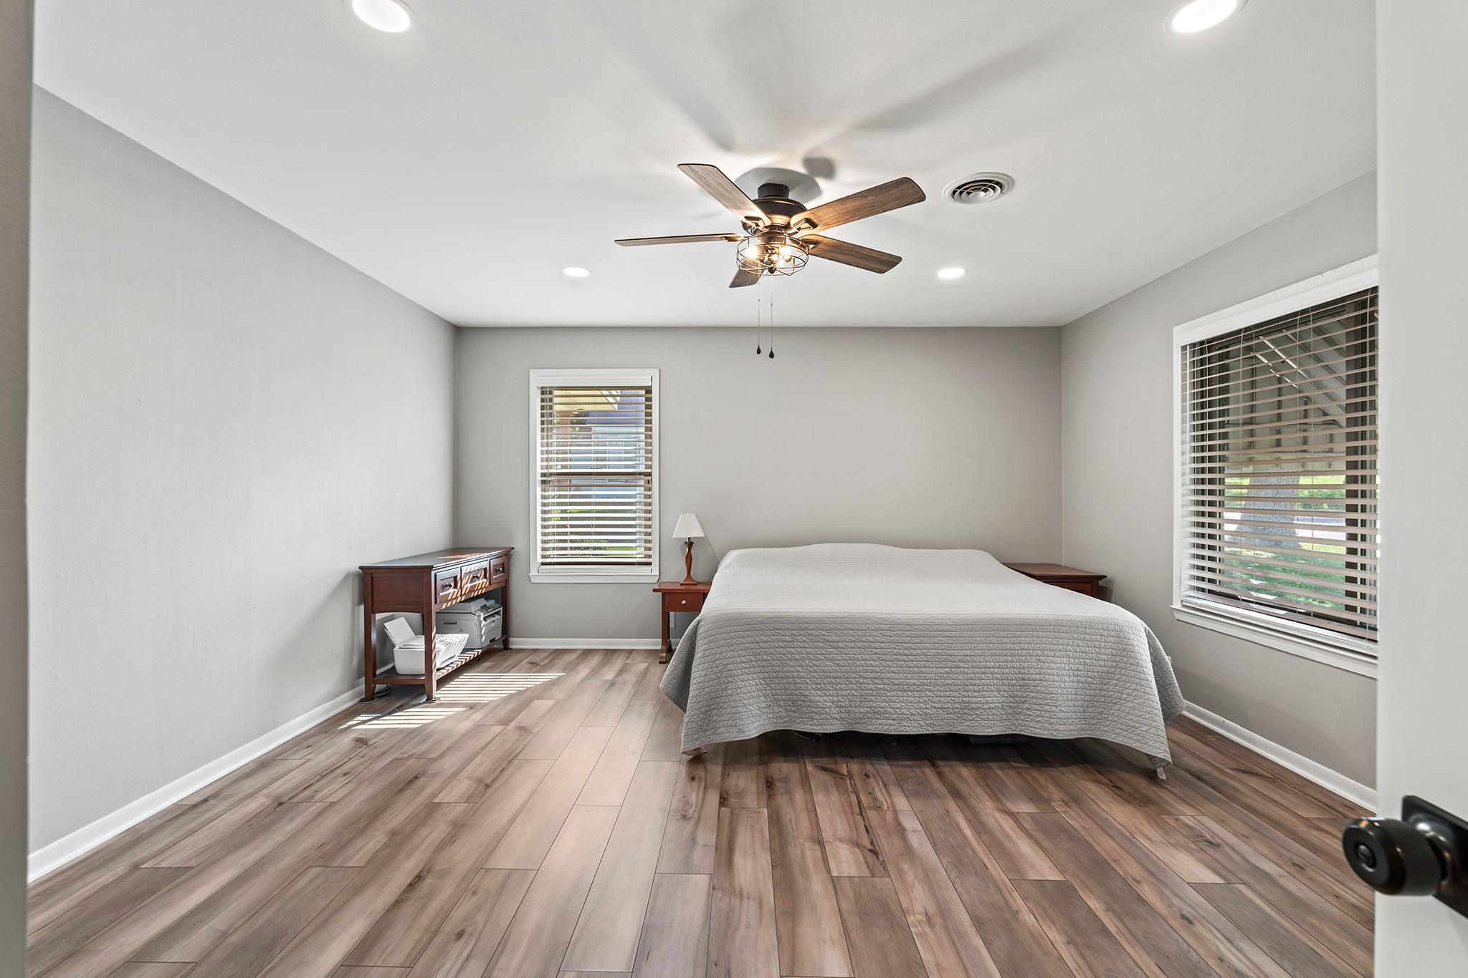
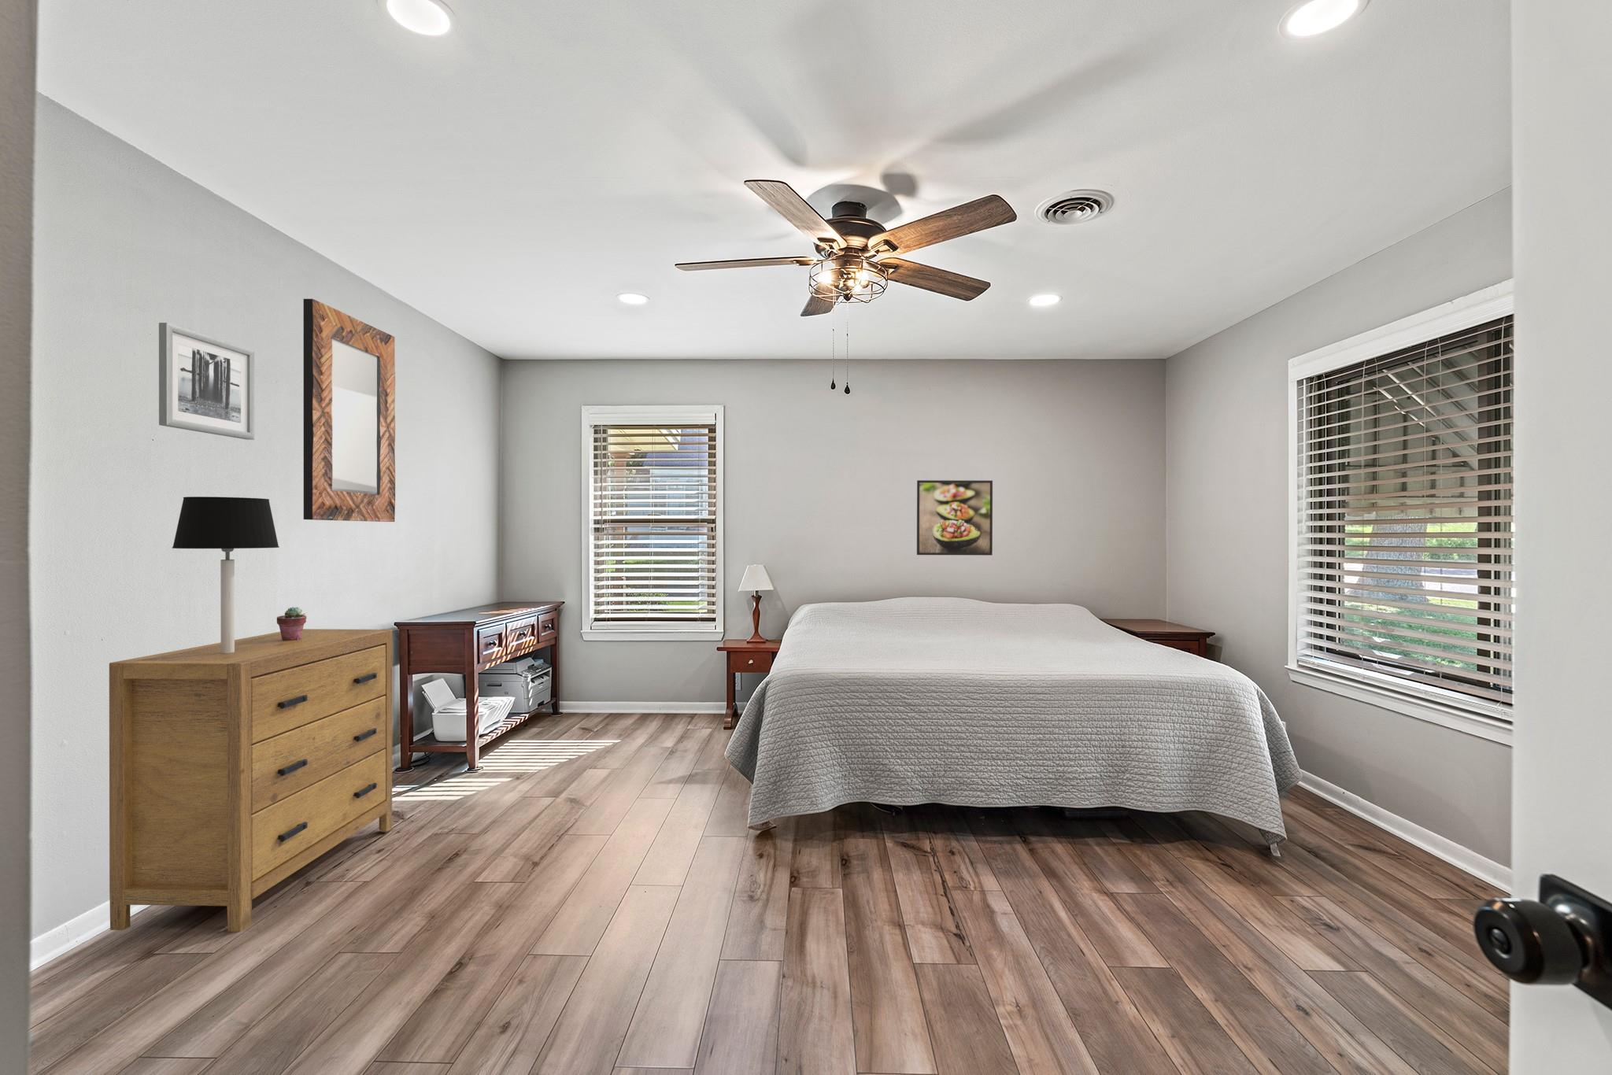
+ wall art (210, 385)
+ dresser (275, 758)
+ potted succulent (291, 623)
+ home mirror (354, 420)
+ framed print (954, 517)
+ table lamp (228, 575)
